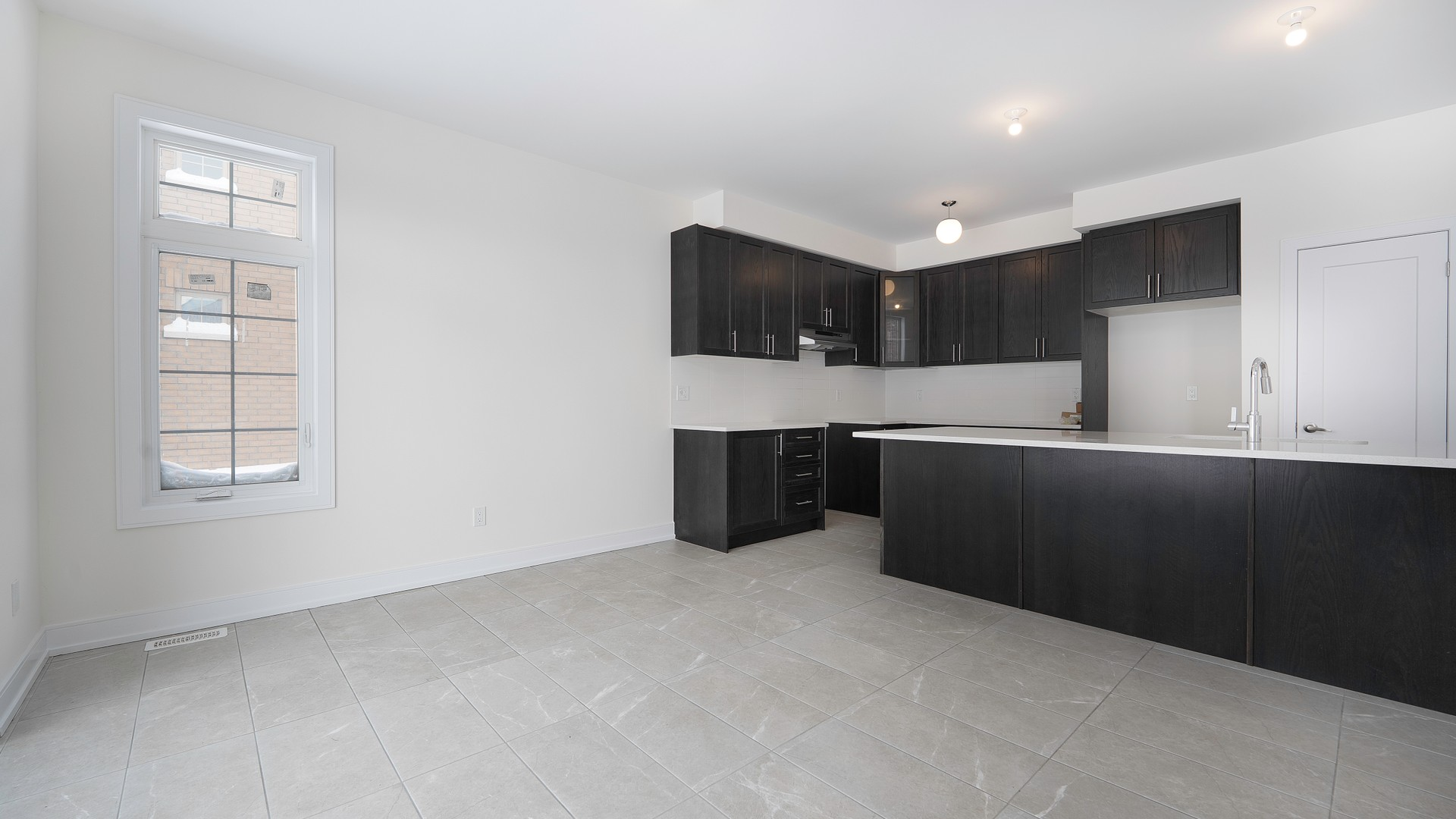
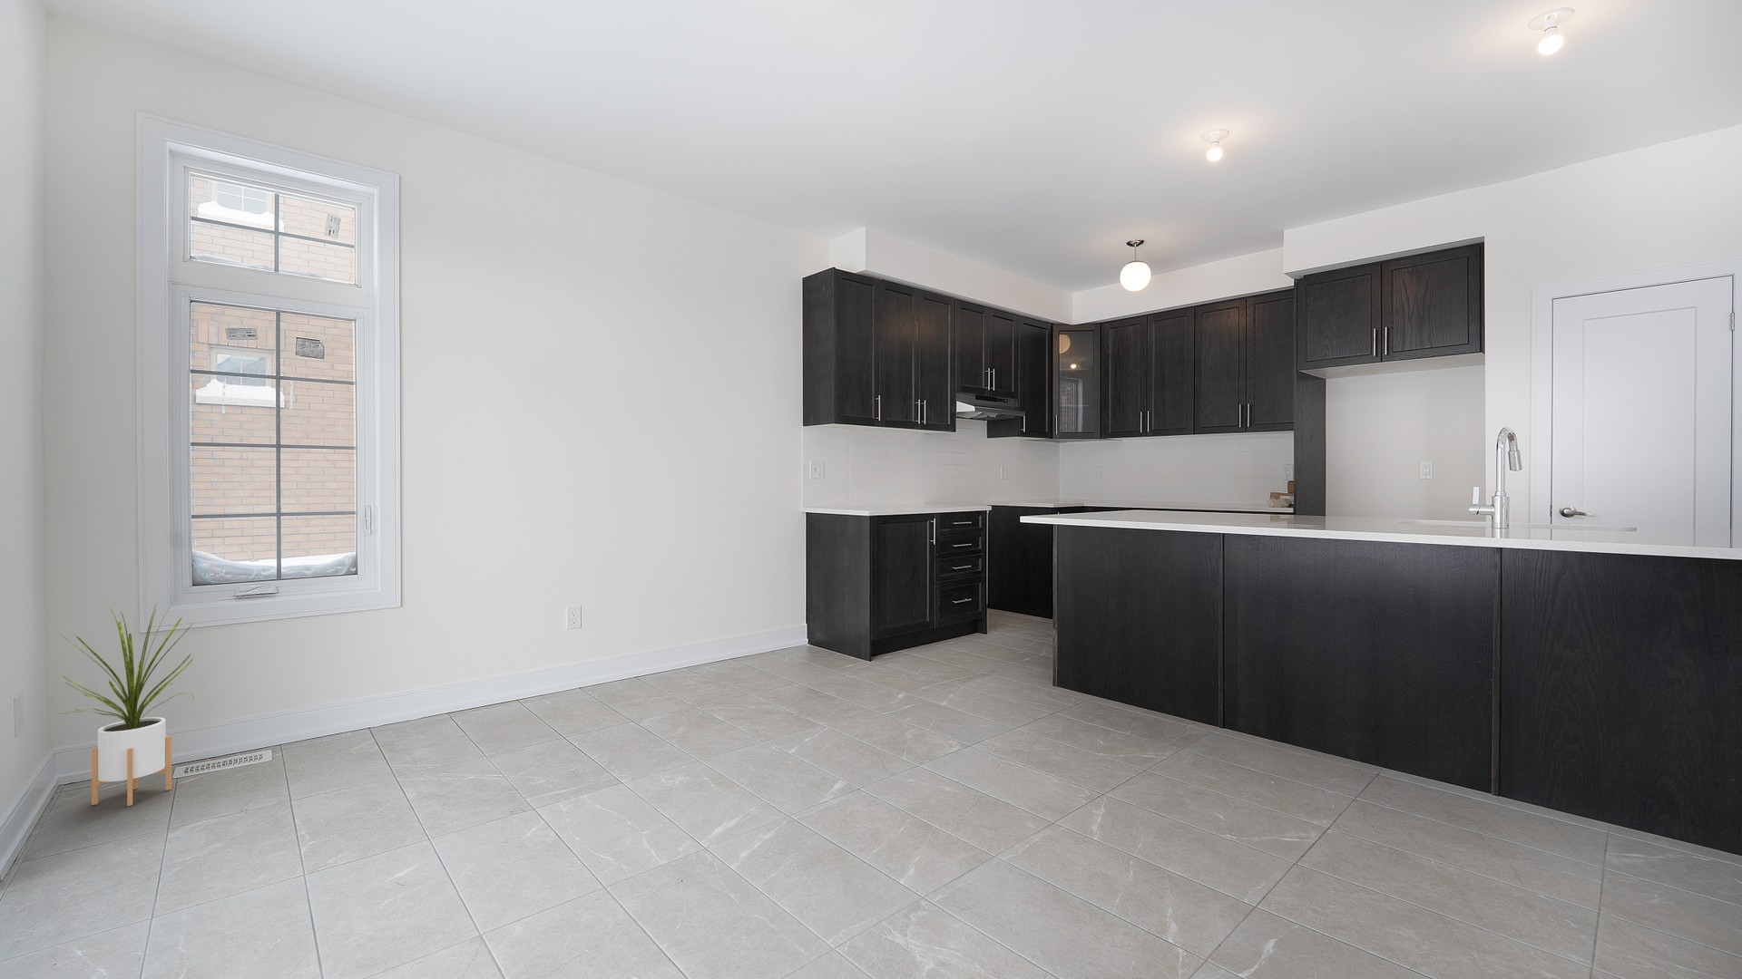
+ house plant (129, 702)
